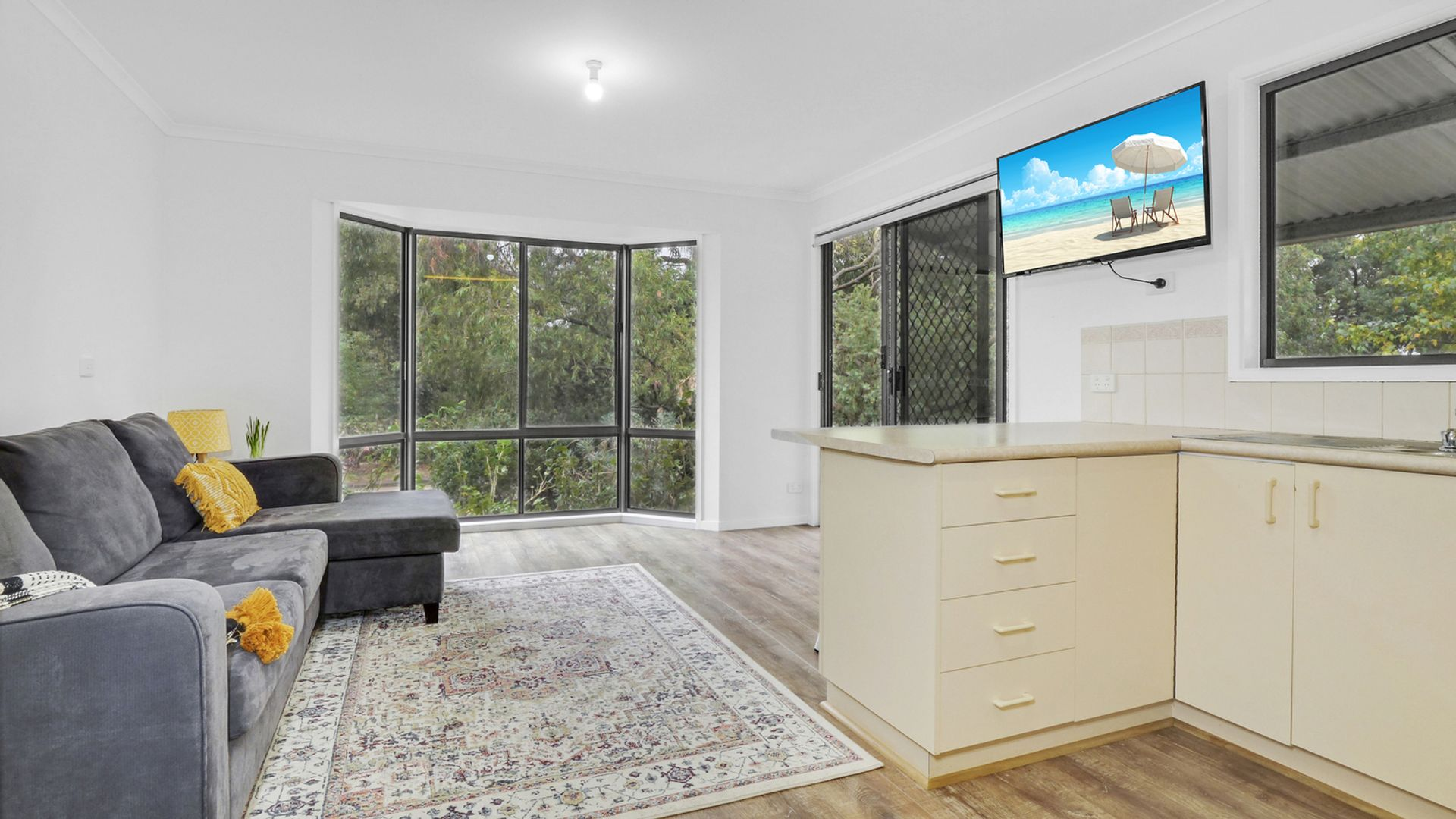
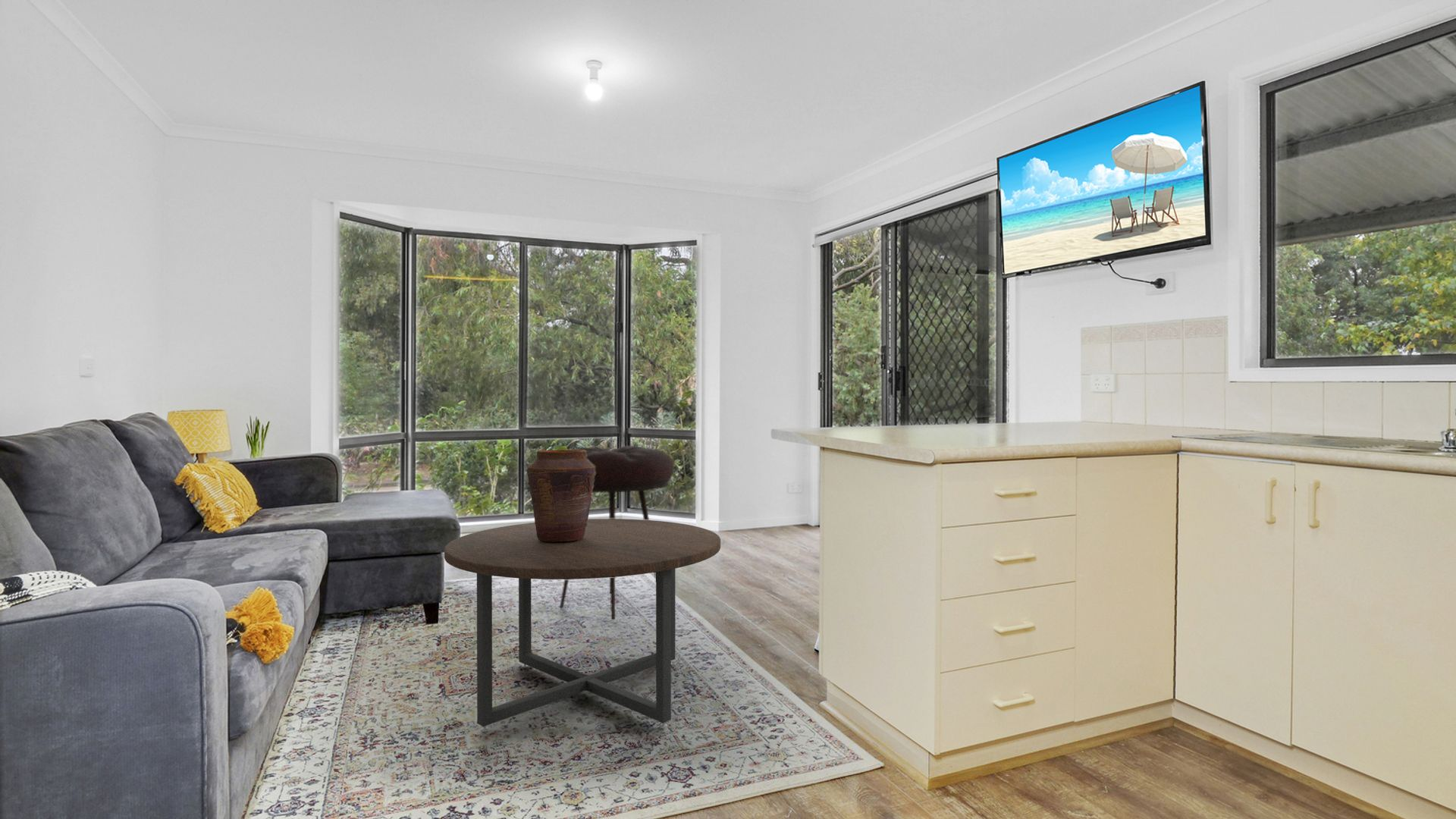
+ vase (561, 494)
+ stool (612, 518)
+ coffee table (581, 579)
